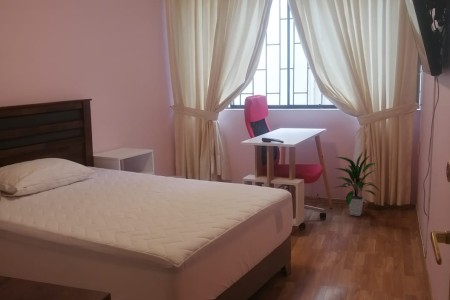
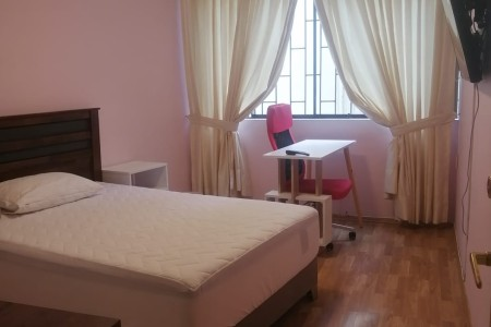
- indoor plant (355, 183)
